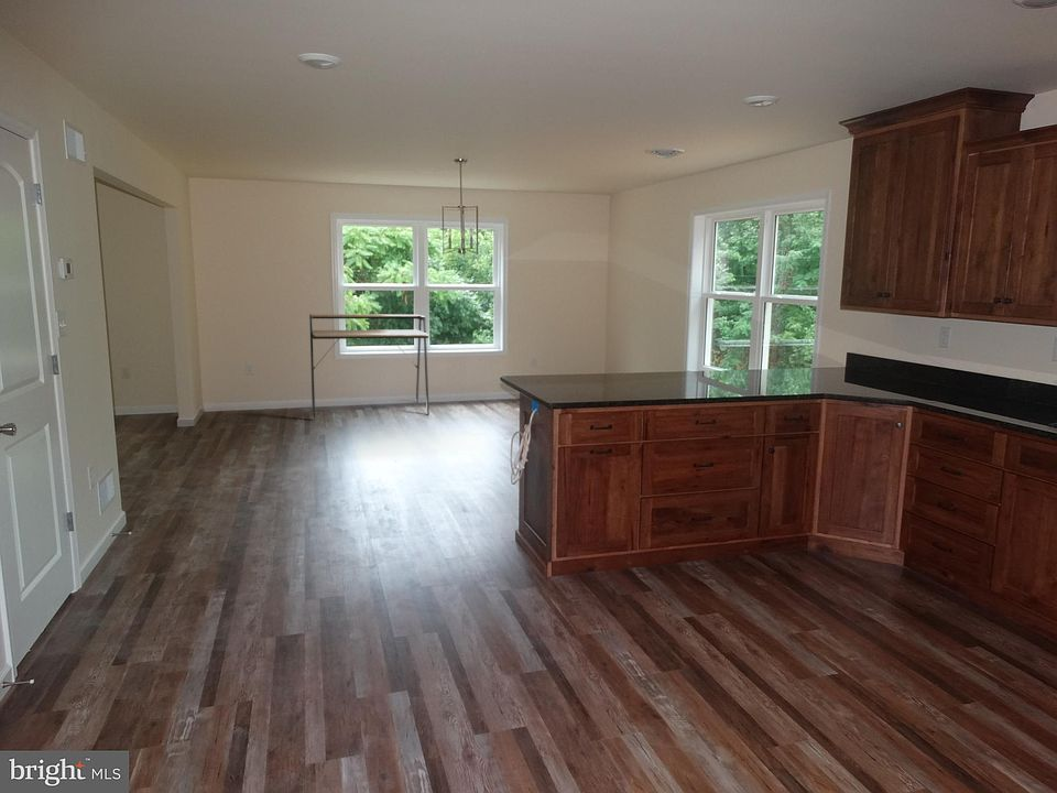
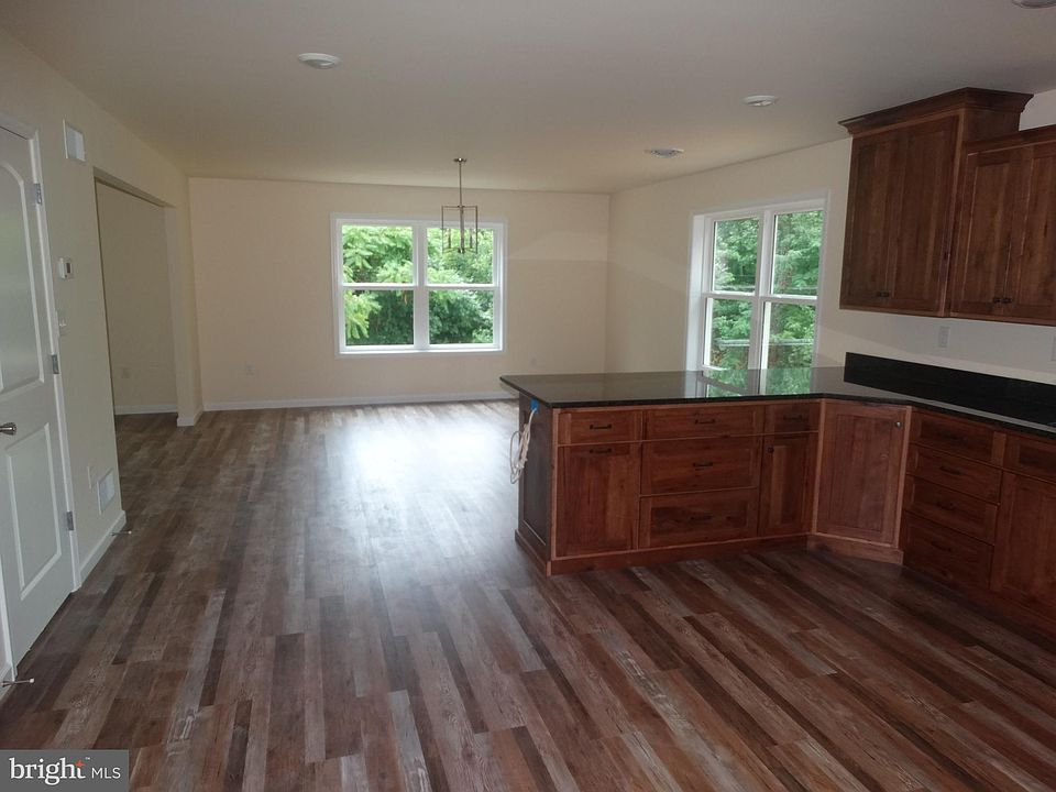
- desk (368, 337)
